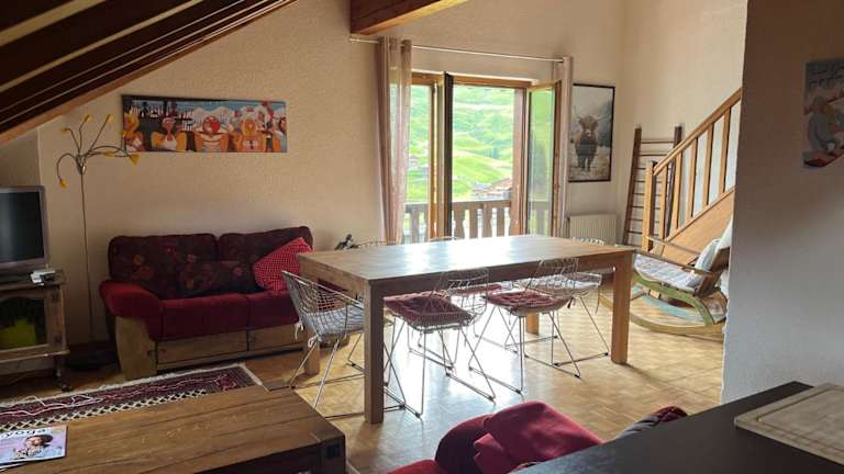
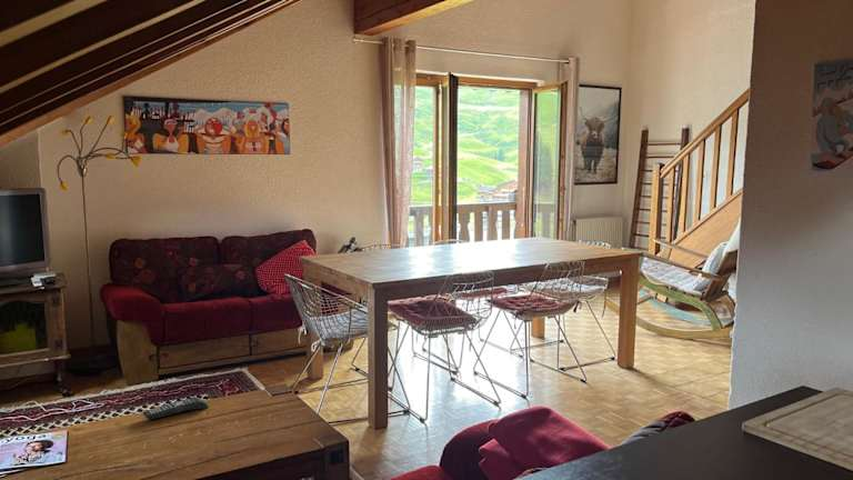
+ remote control (175, 408)
